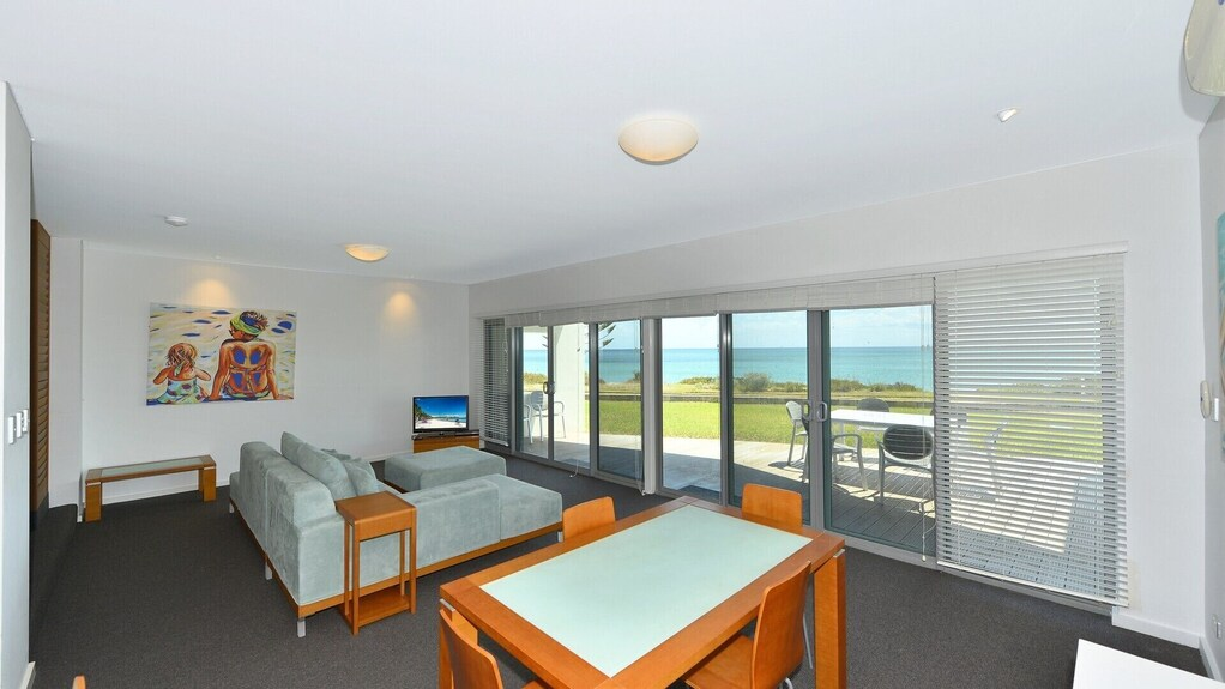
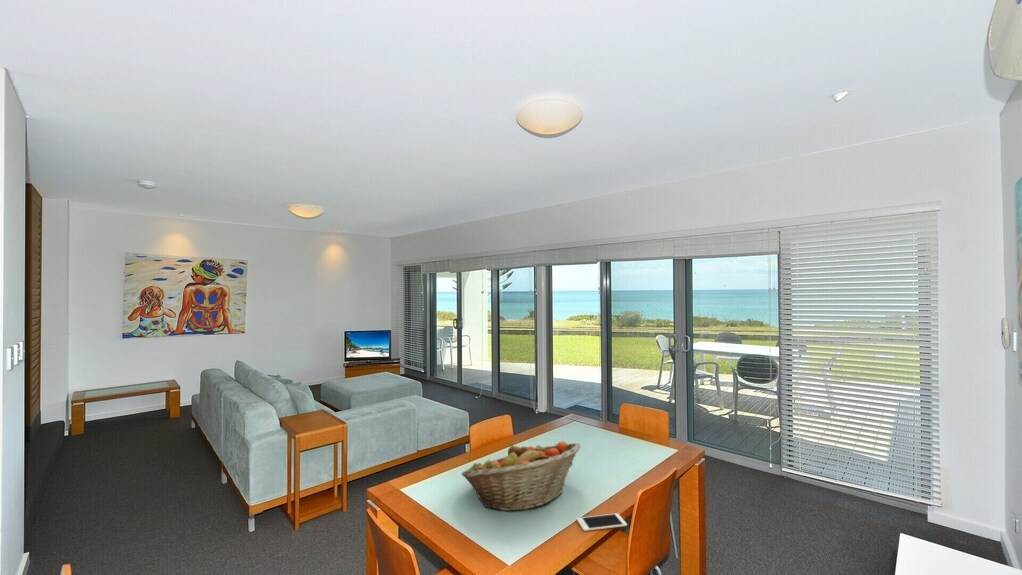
+ cell phone (601, 521)
+ fruit basket (523, 468)
